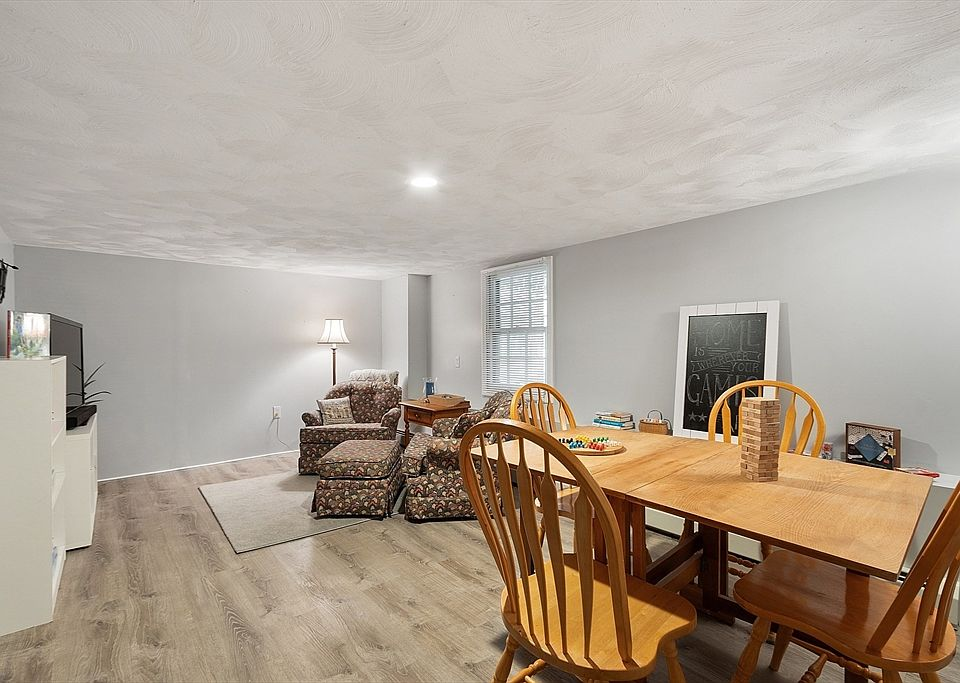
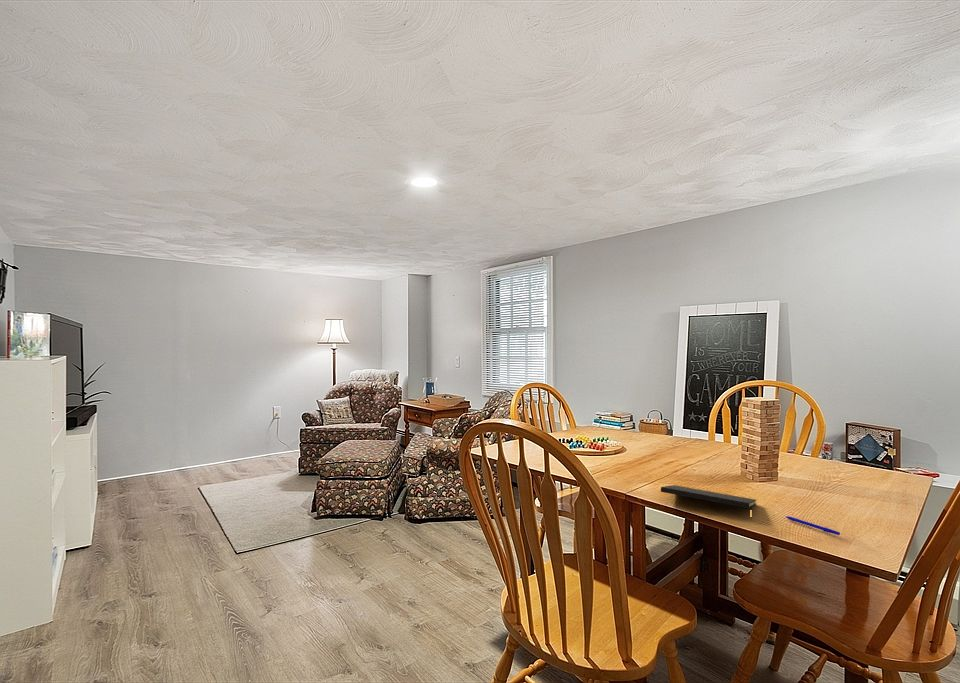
+ notepad (708, 495)
+ pen (810, 524)
